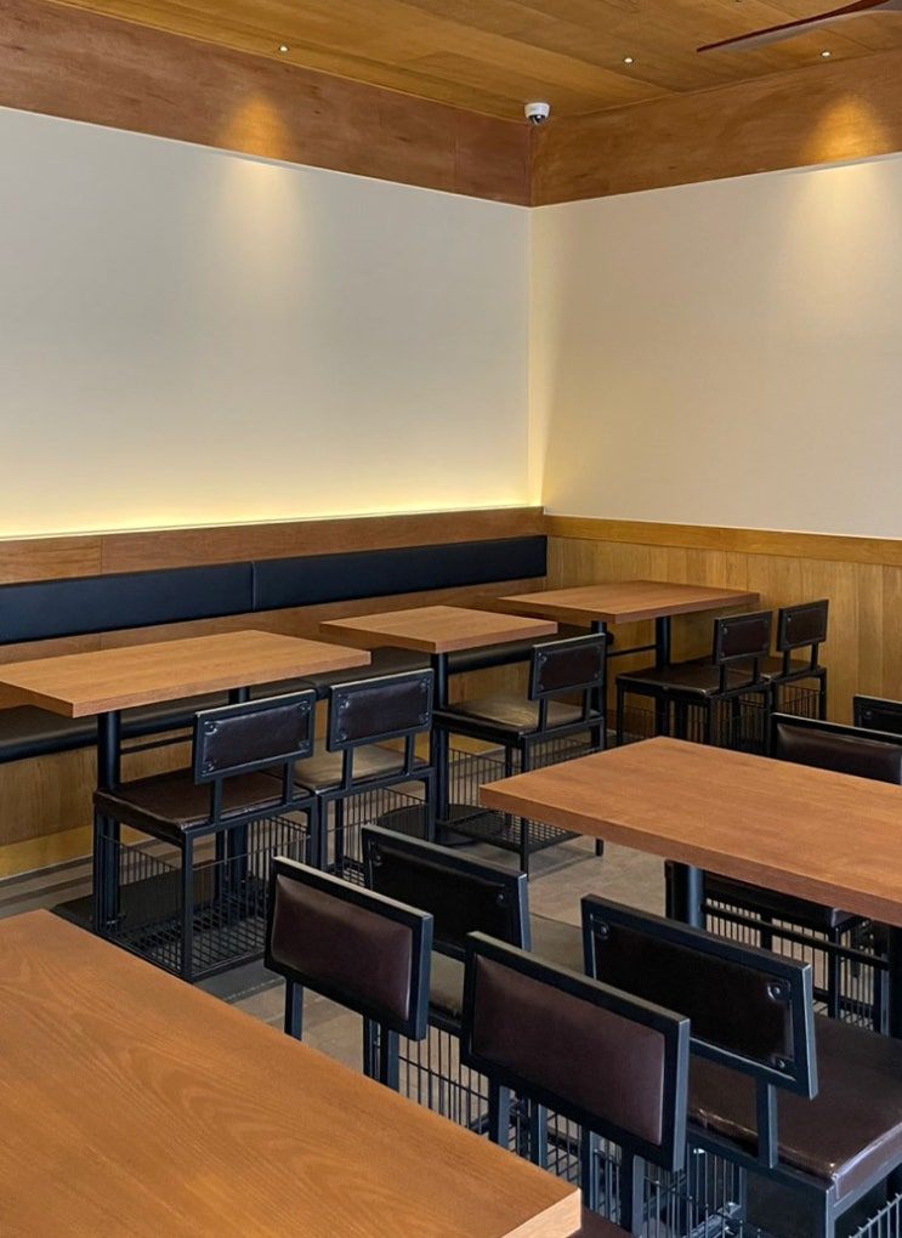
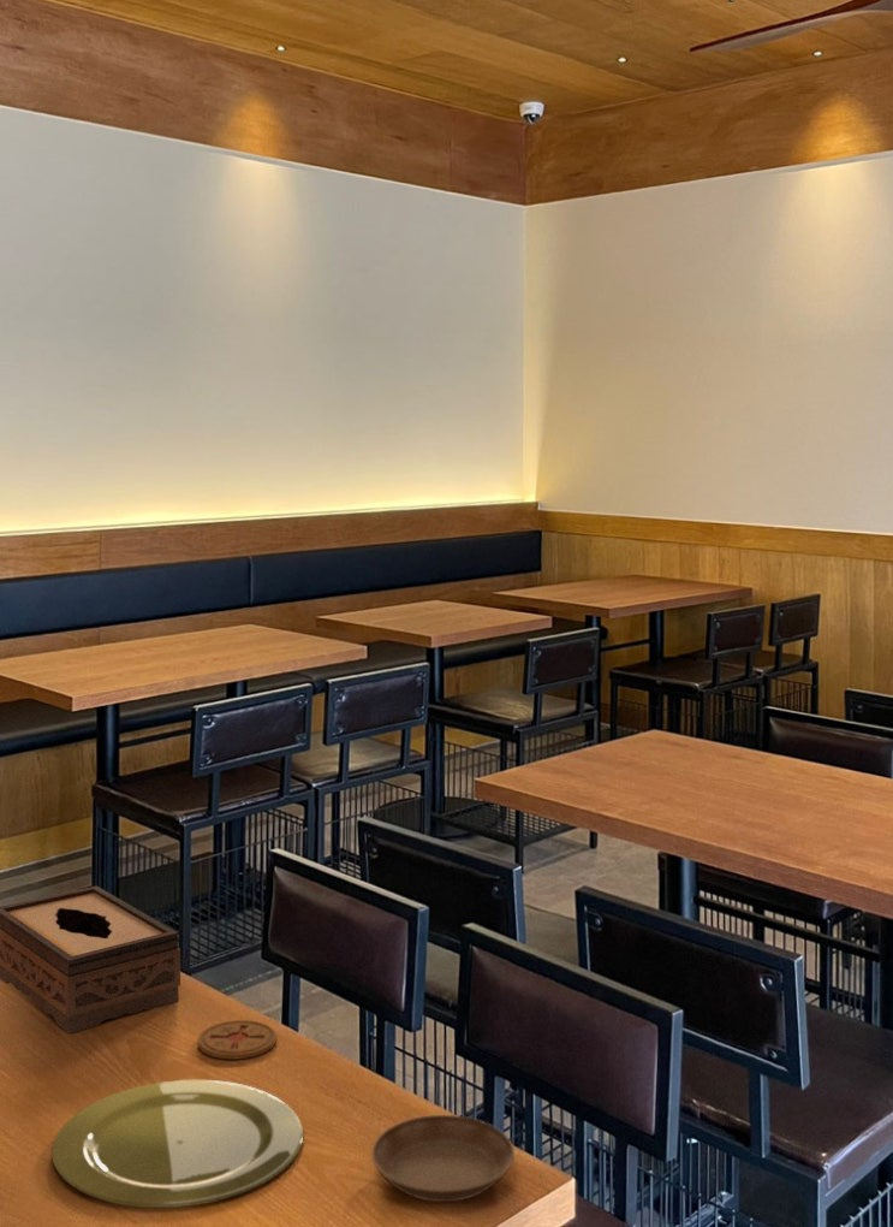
+ coaster (237, 1038)
+ saucer (442, 1161)
+ tissue box (84, 954)
+ plate (179, 1139)
